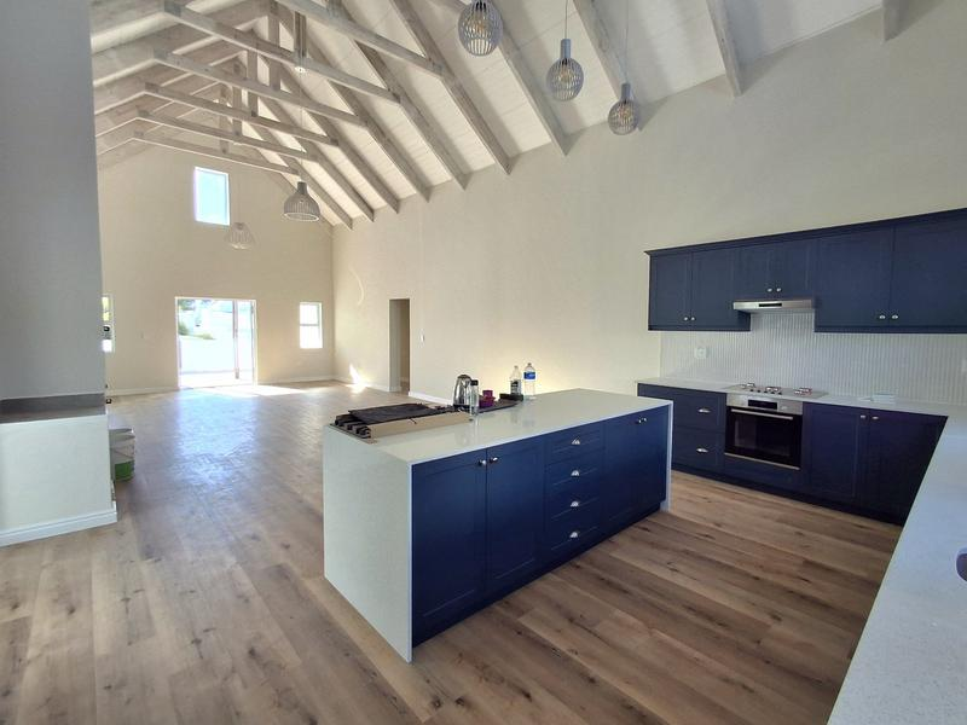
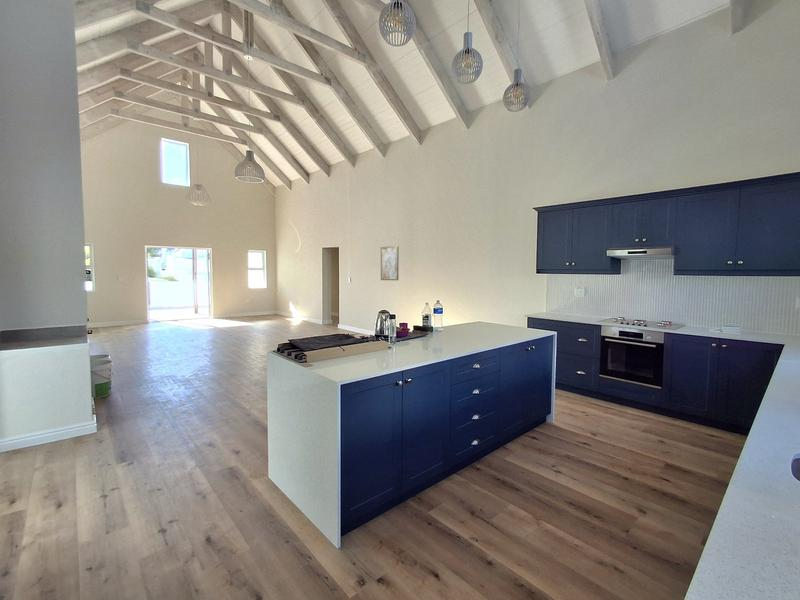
+ wall art (389, 263)
